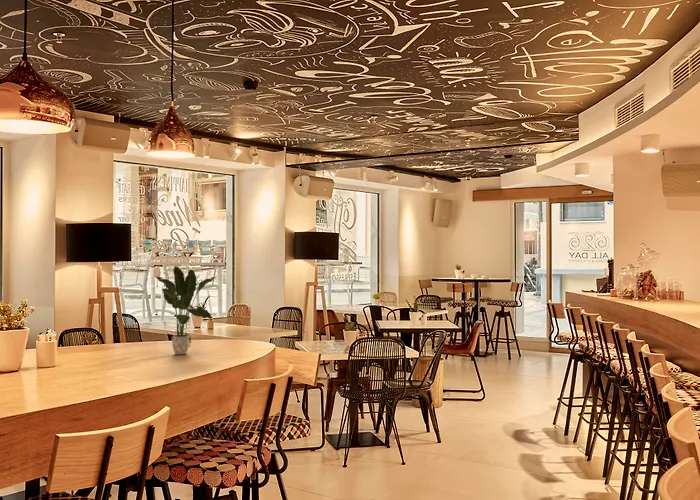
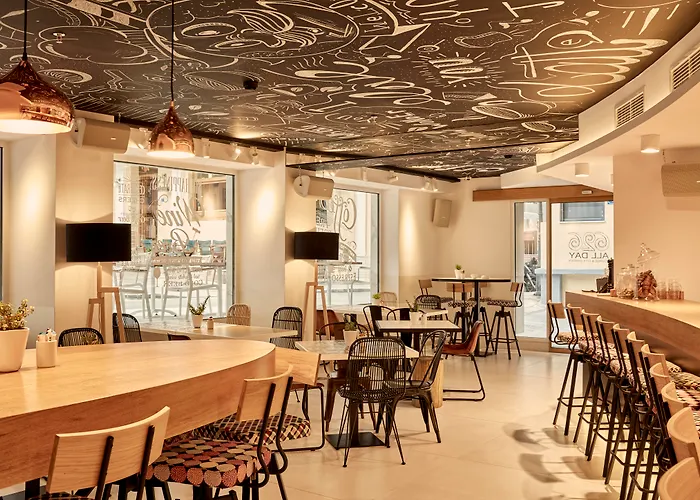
- potted plant (186, 309)
